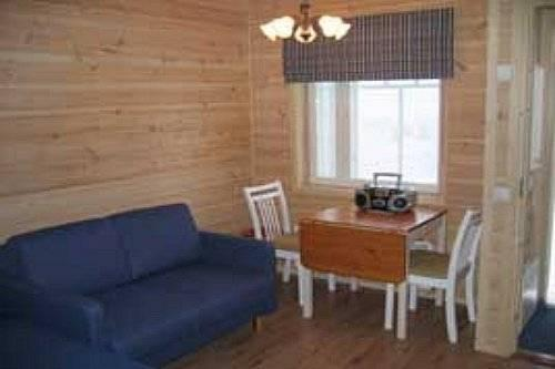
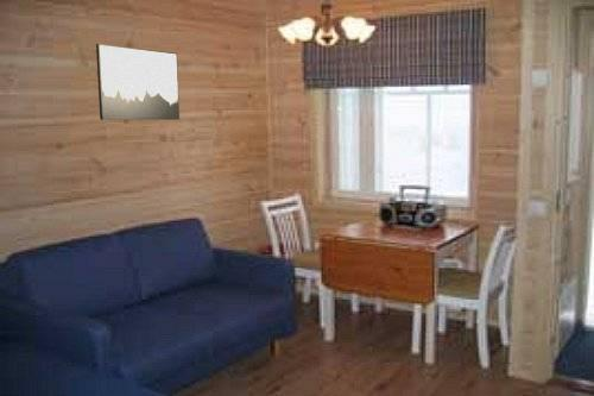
+ wall art (140, 84)
